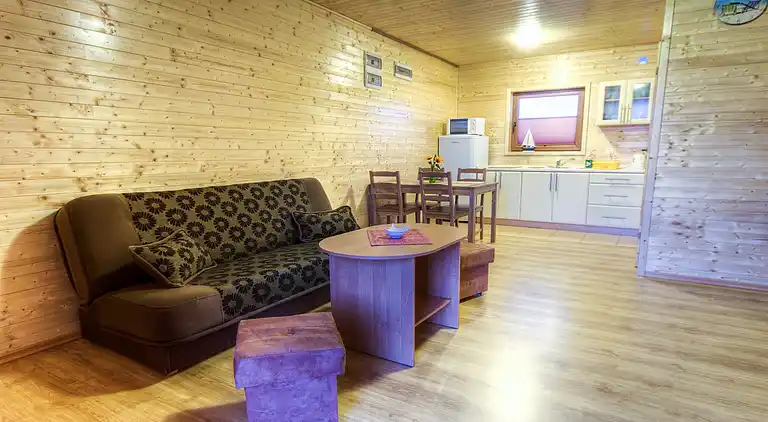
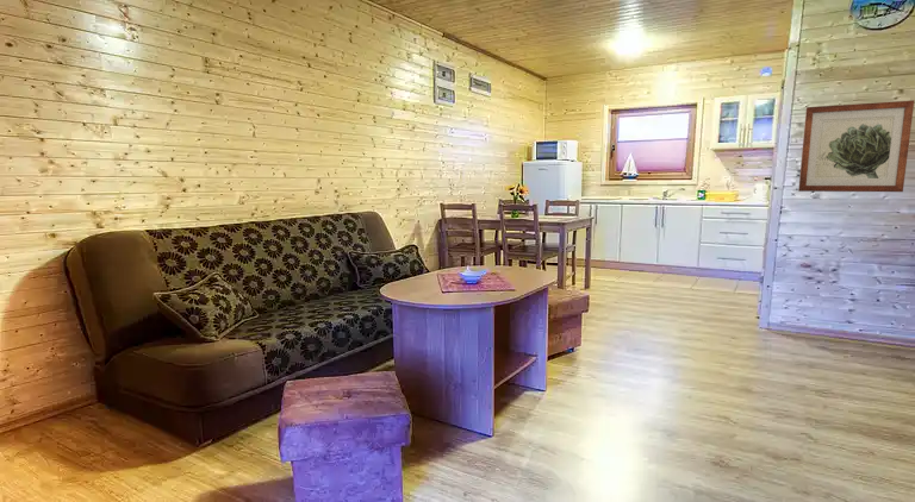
+ wall art (852, 148)
